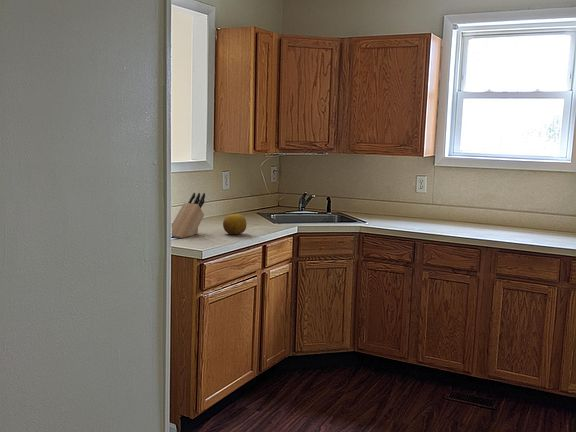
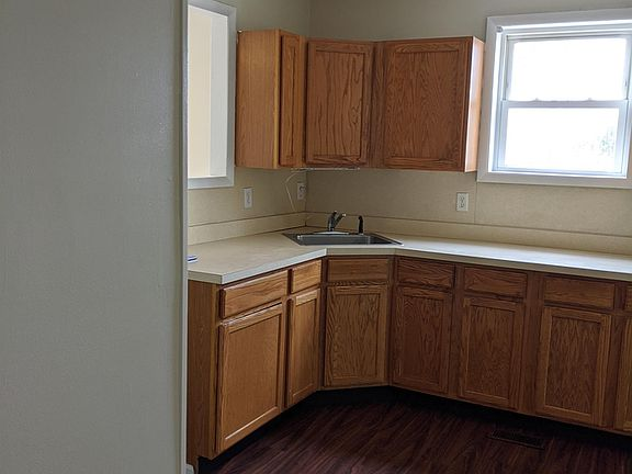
- knife block (187, 214)
- fruit (234, 224)
